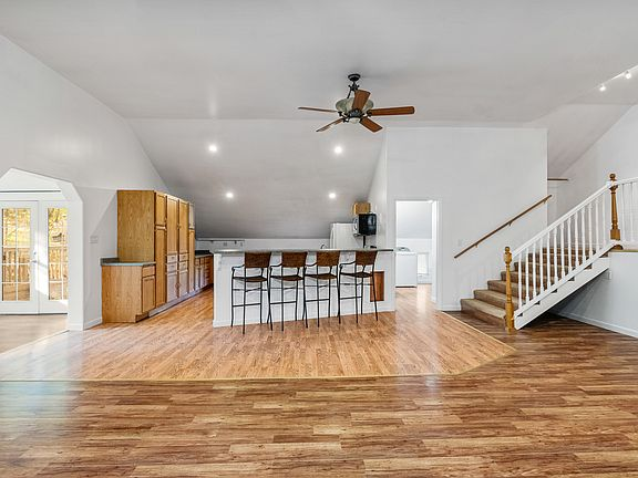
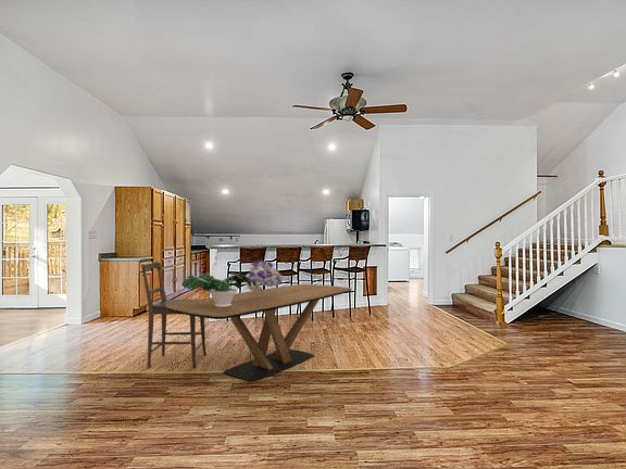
+ bouquet (260, 276)
+ chair (174, 312)
+ potted plant (216, 290)
+ dining table (272, 329)
